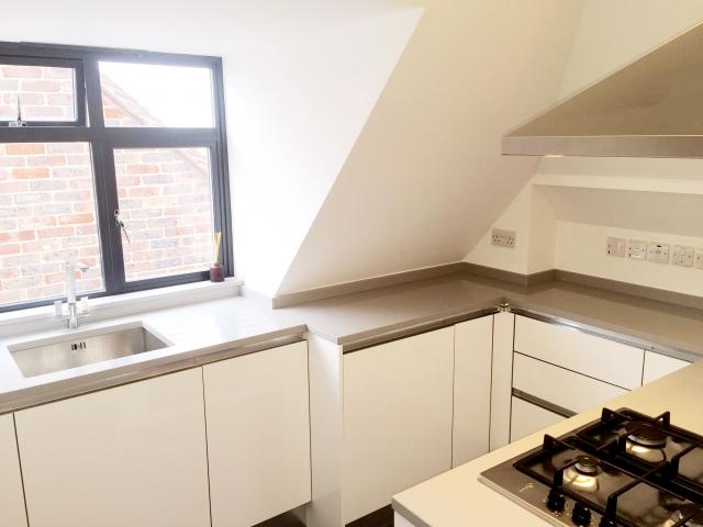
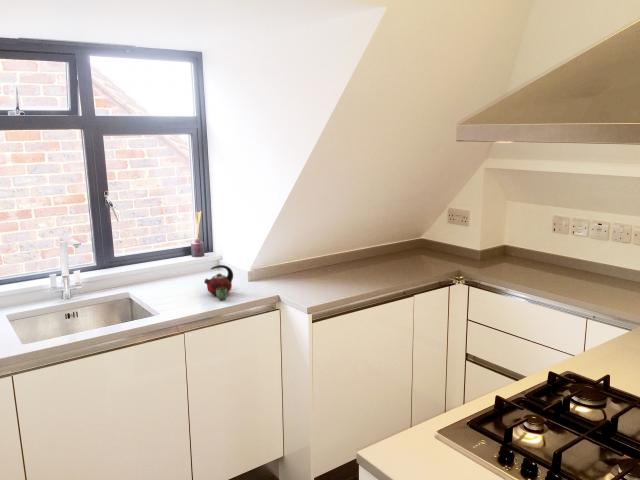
+ kettle (218, 280)
